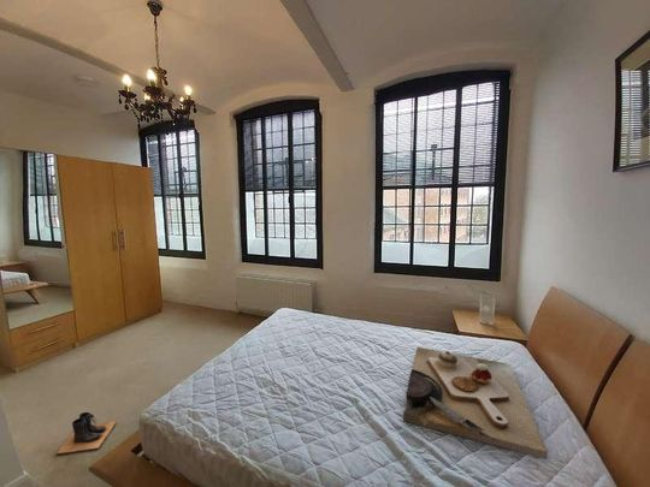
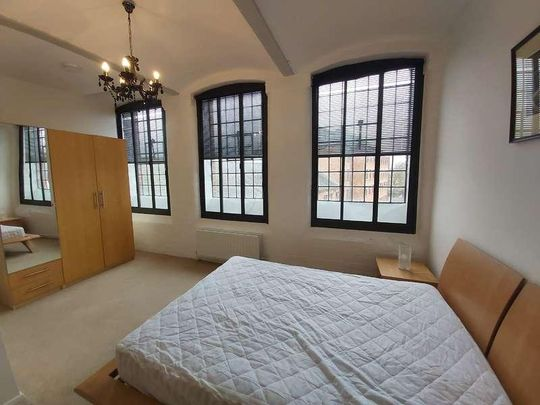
- boots (87, 427)
- decorative tray (463, 378)
